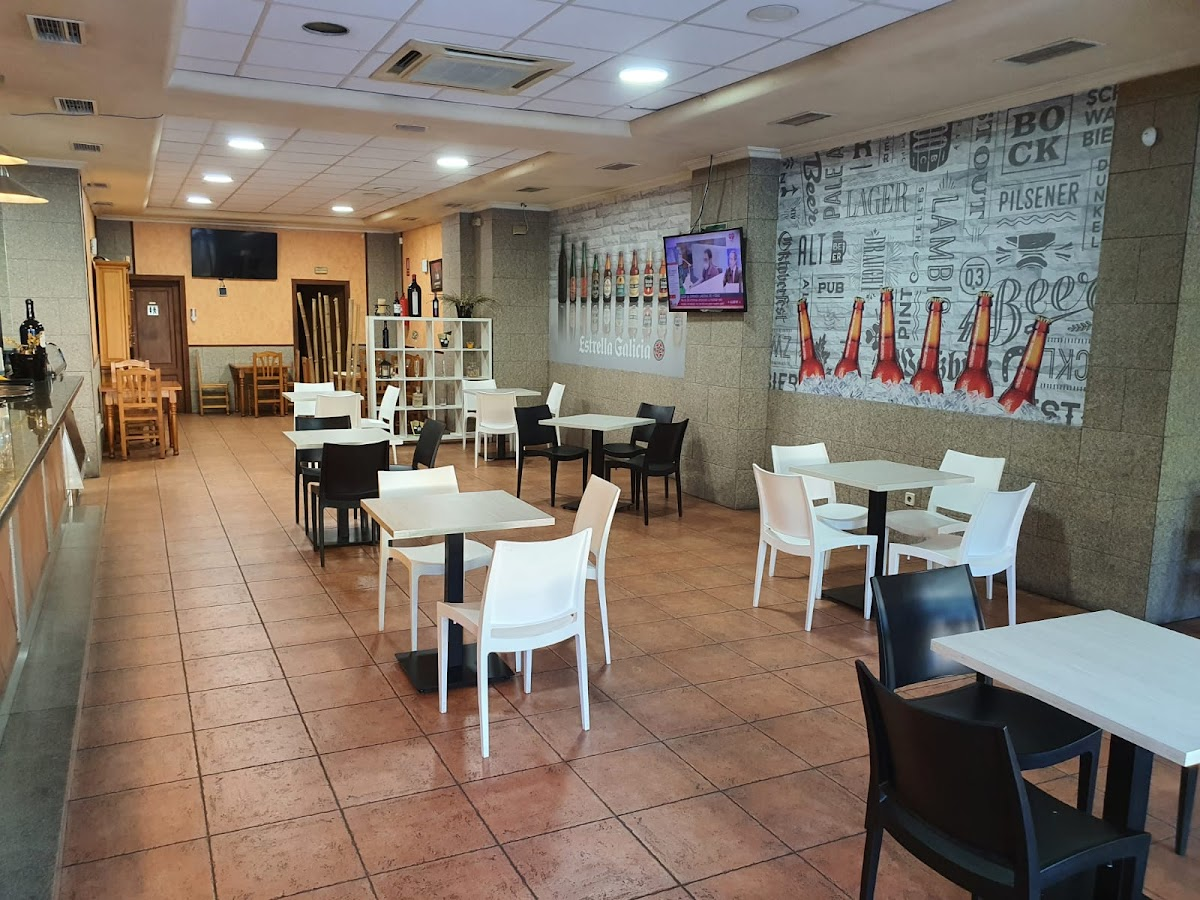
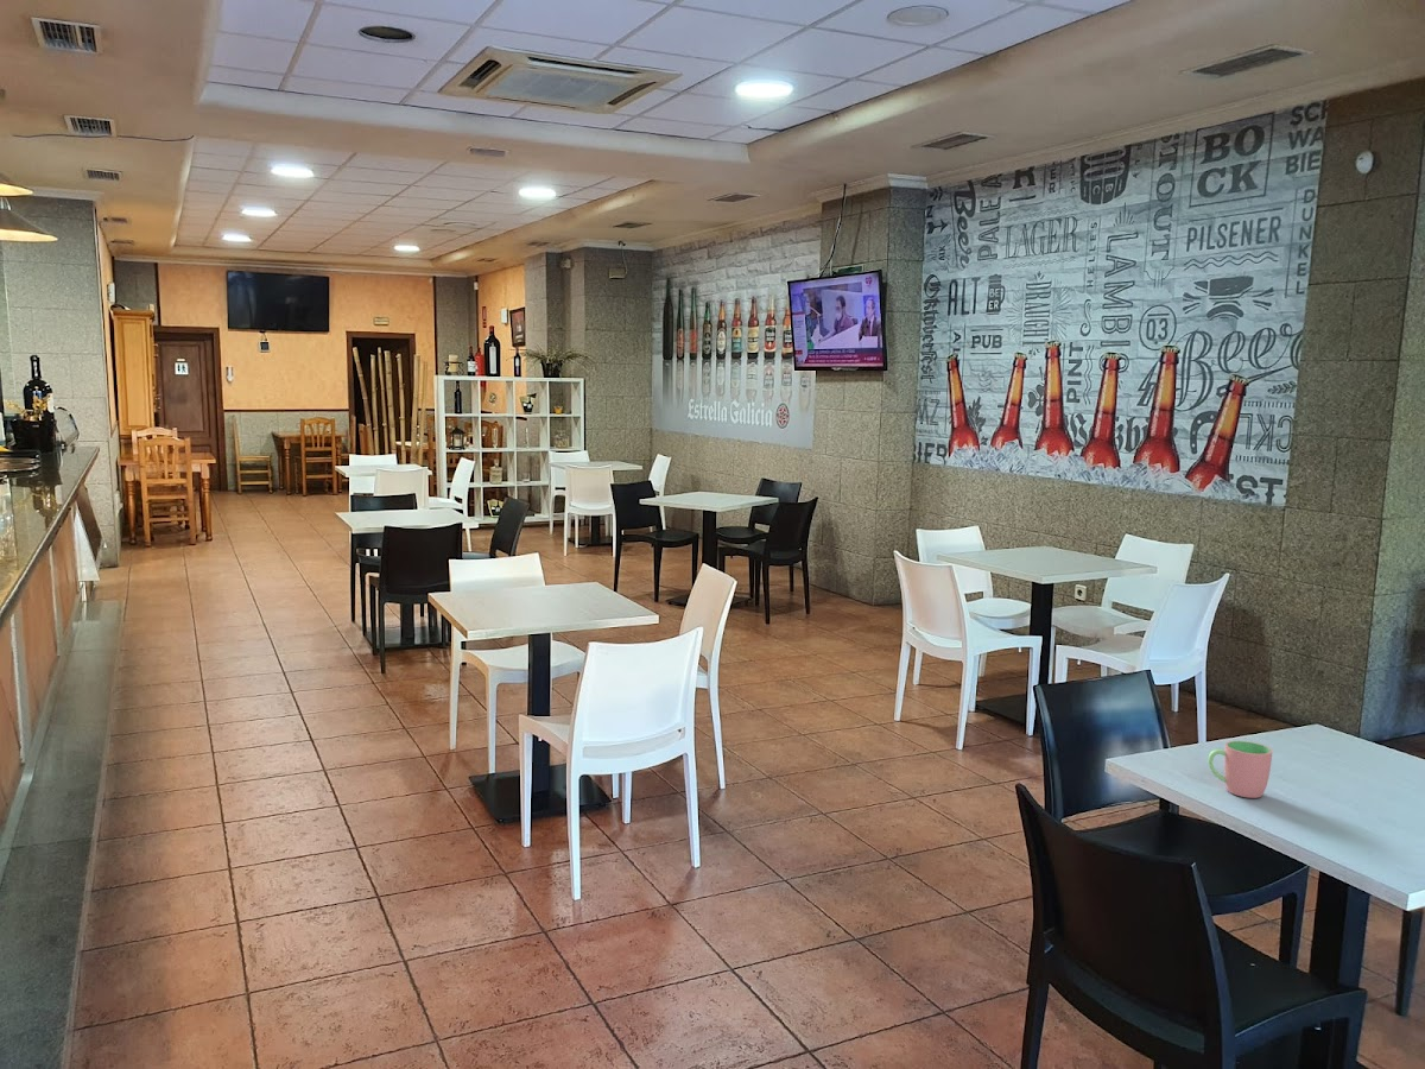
+ cup (1239, 768)
